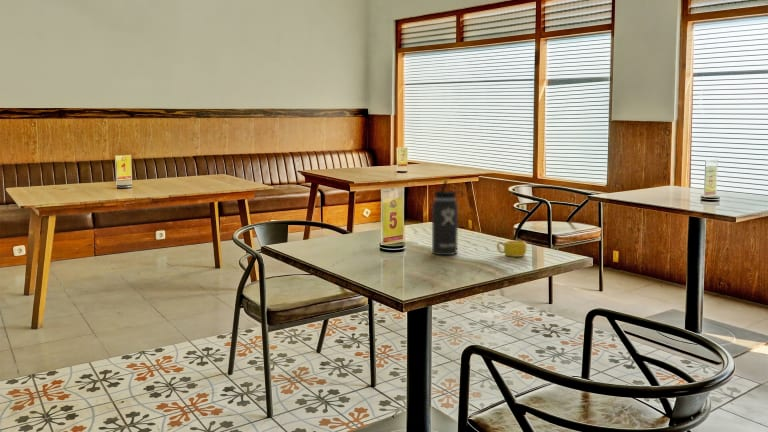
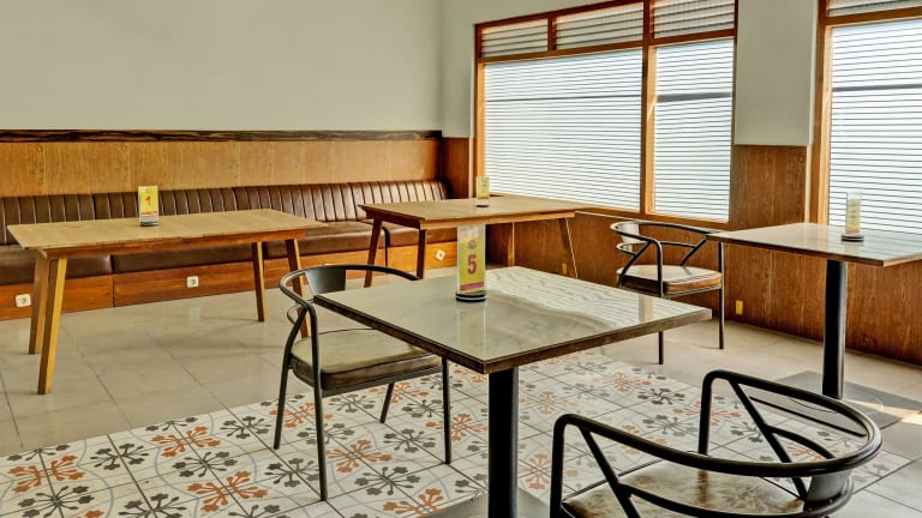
- cup (511, 248)
- thermos bottle (447, 216)
